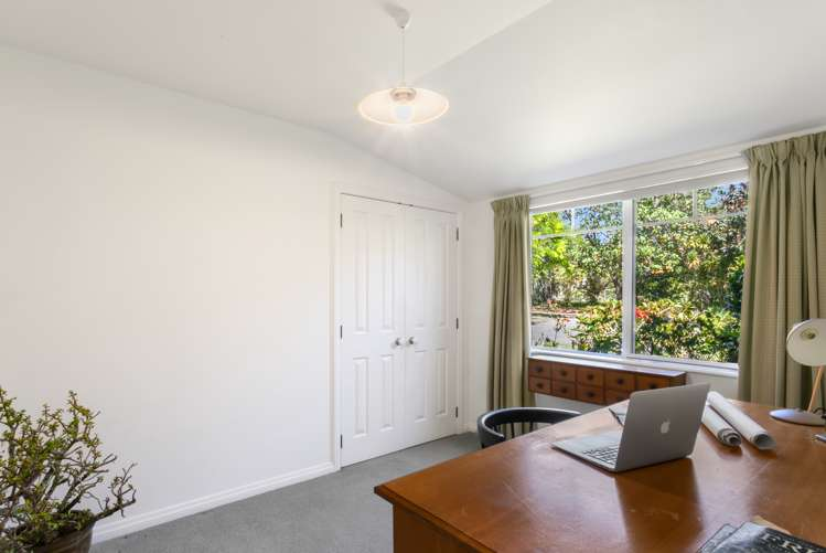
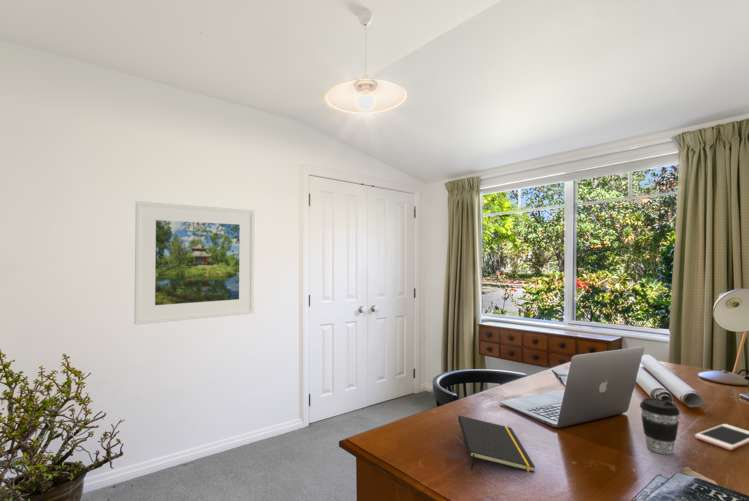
+ cell phone (727, 436)
+ coffee cup (659, 425)
+ notepad (492, 440)
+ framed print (199, 262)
